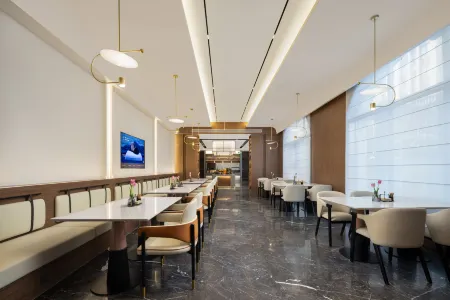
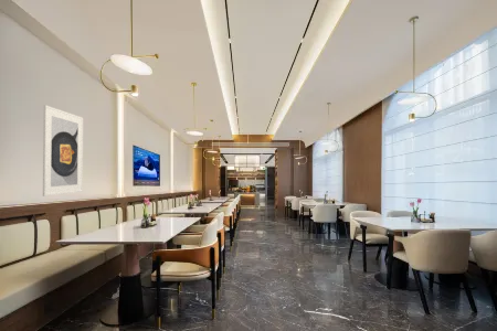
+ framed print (64, 152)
